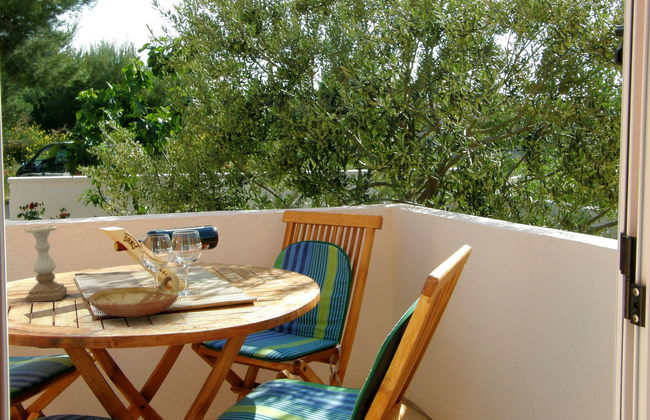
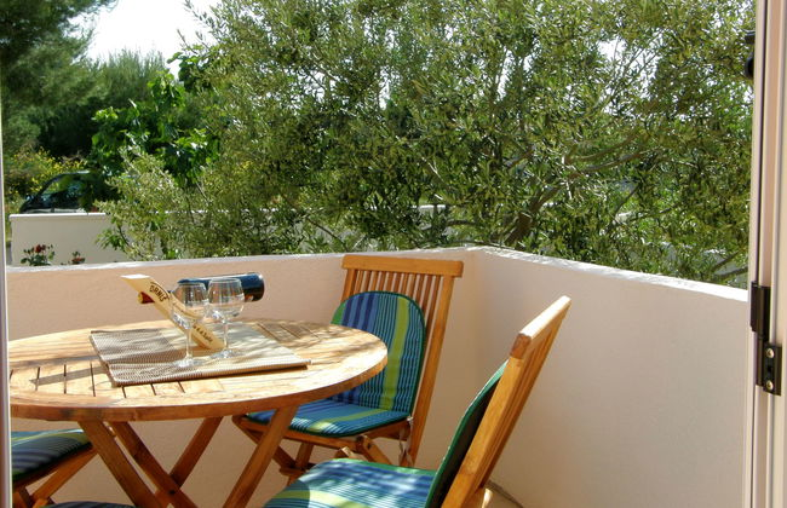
- candle holder (44, 262)
- ceramic bowl (137, 297)
